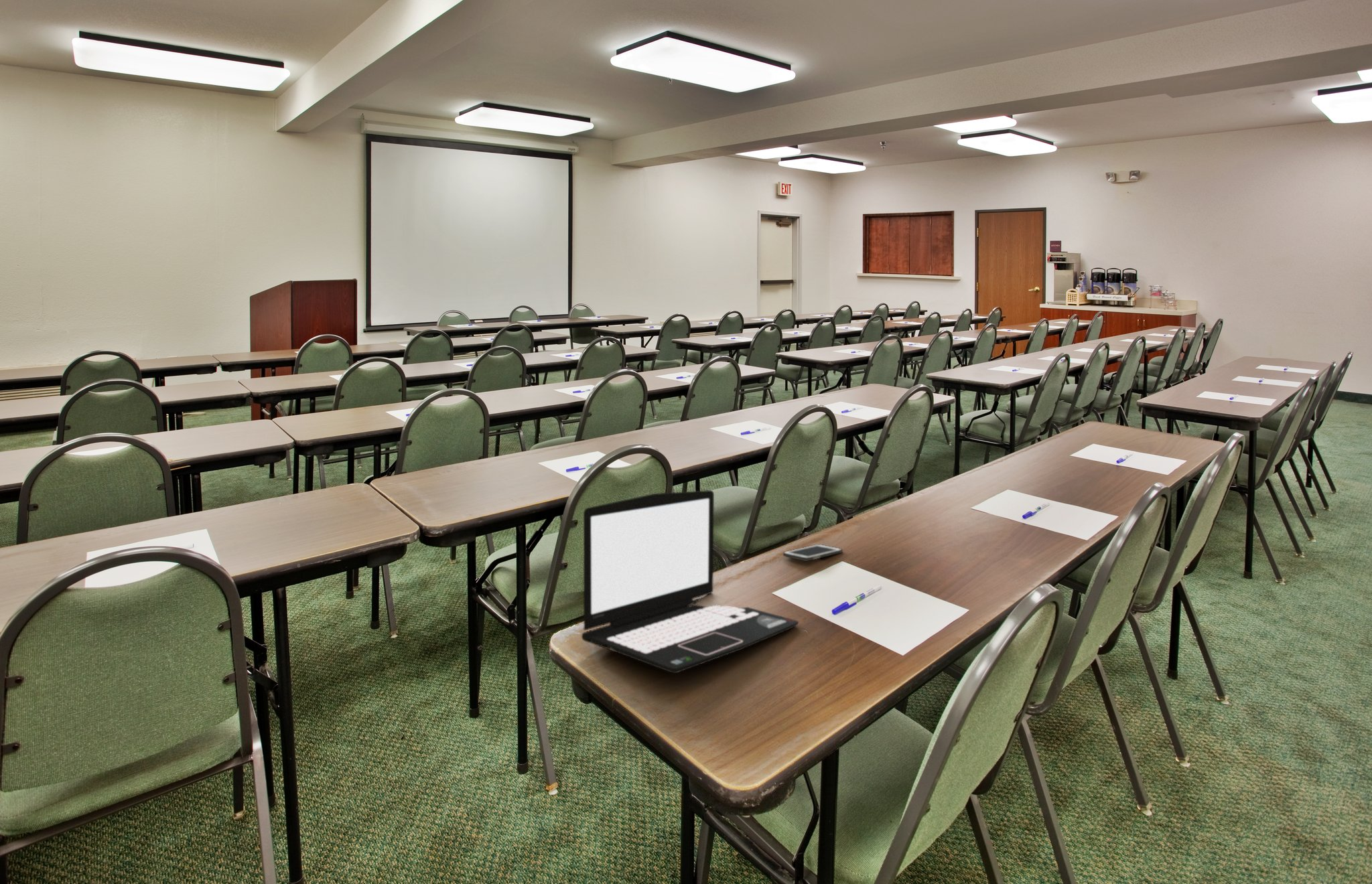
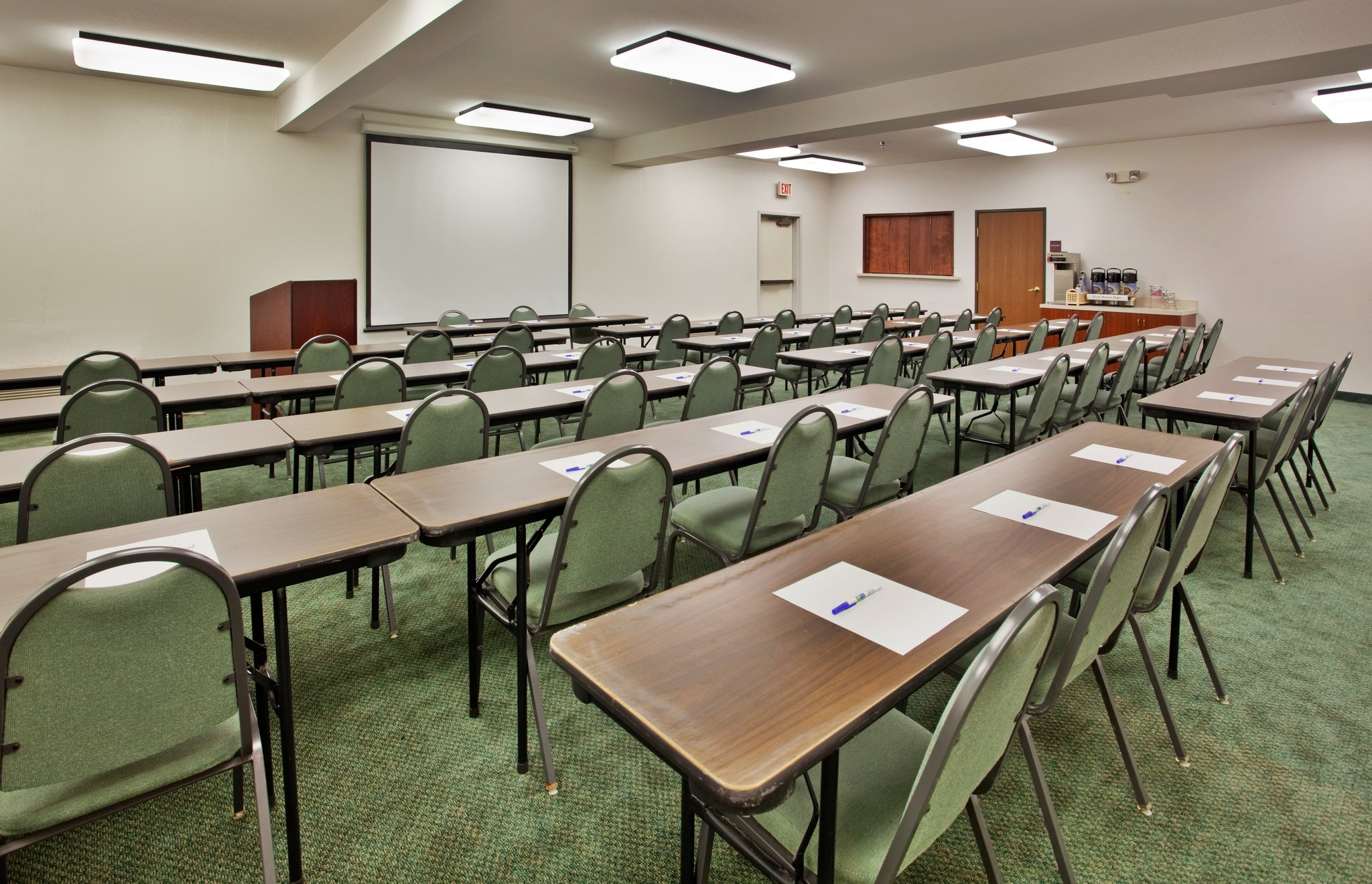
- laptop (696, 569)
- cell phone (813, 552)
